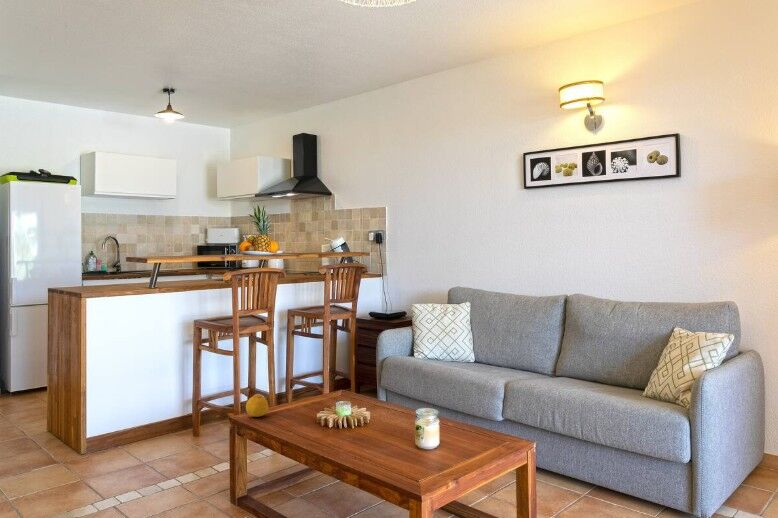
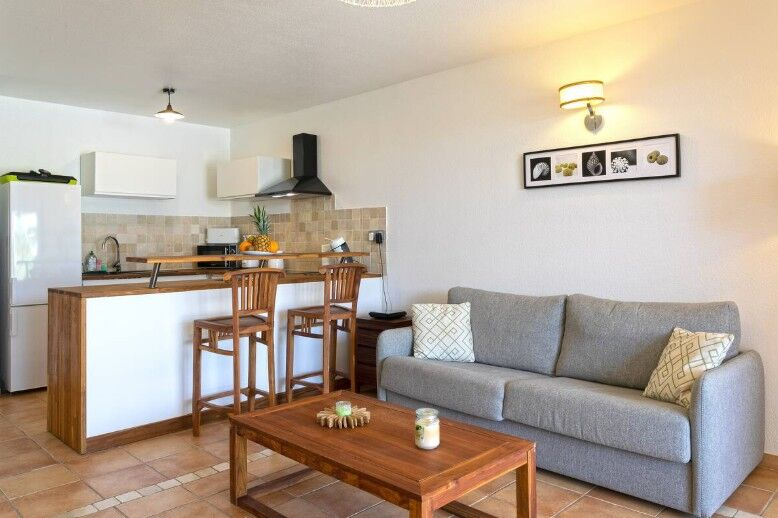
- fruit (257, 405)
